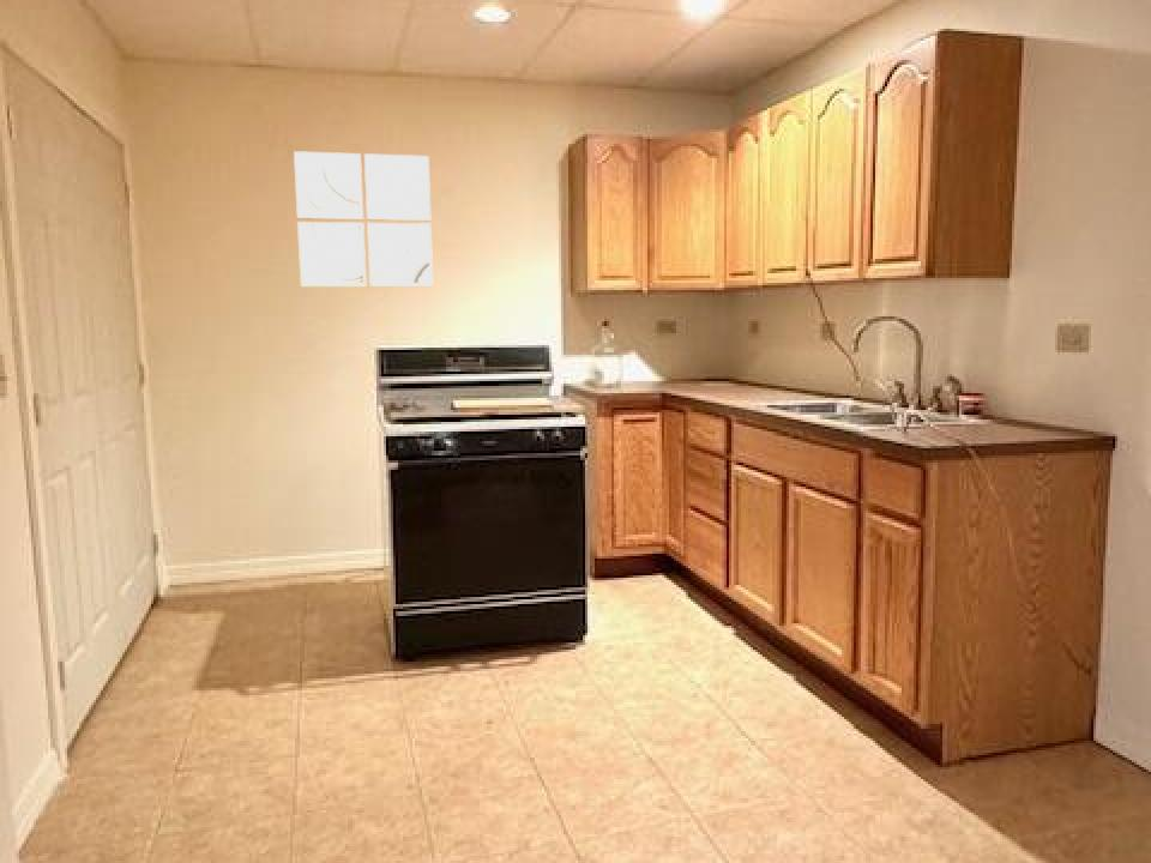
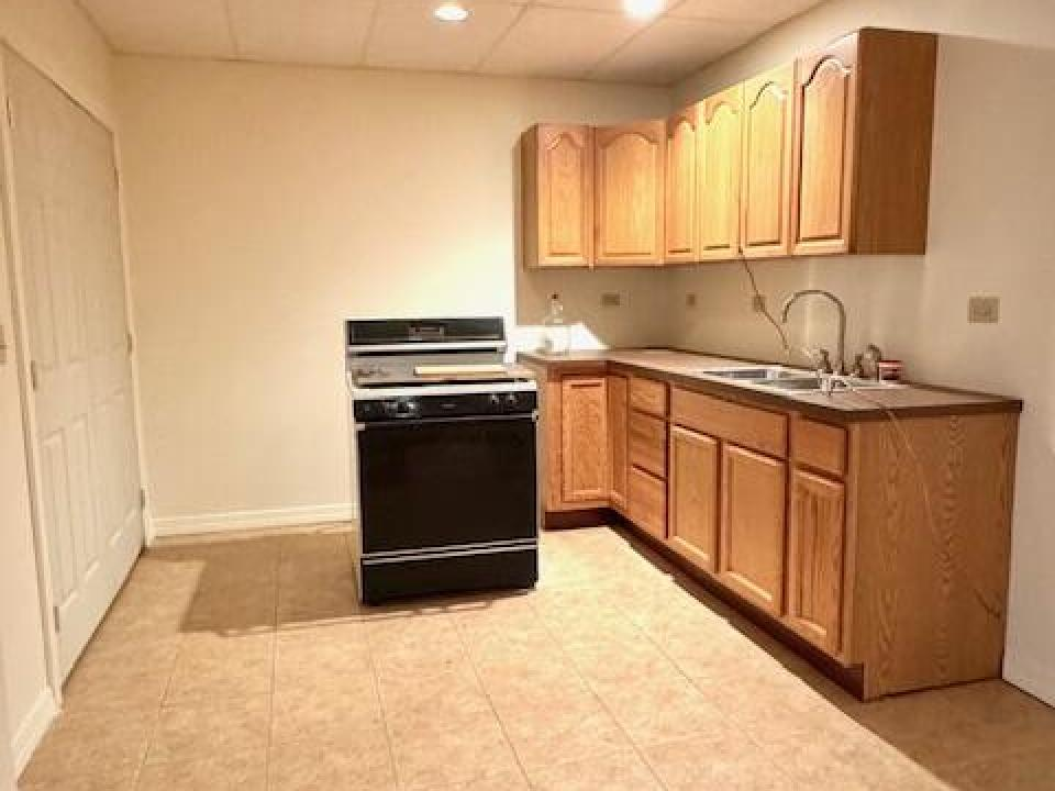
- wall art (367, 223)
